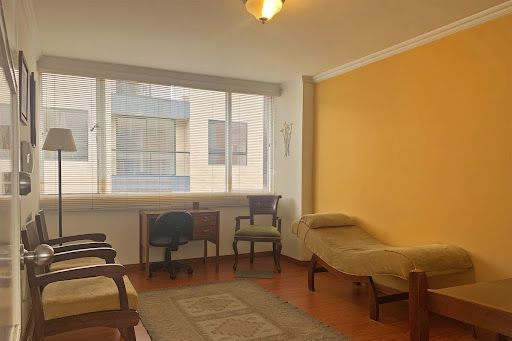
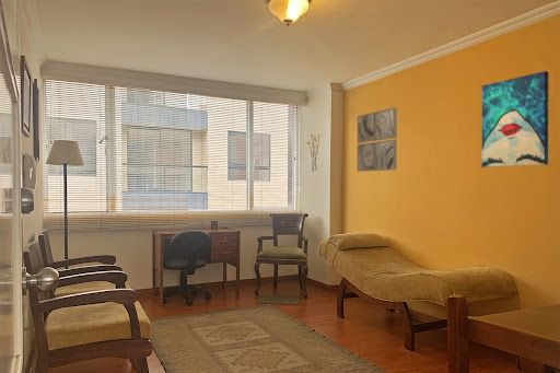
+ wall art (512, 123)
+ wall art (375, 140)
